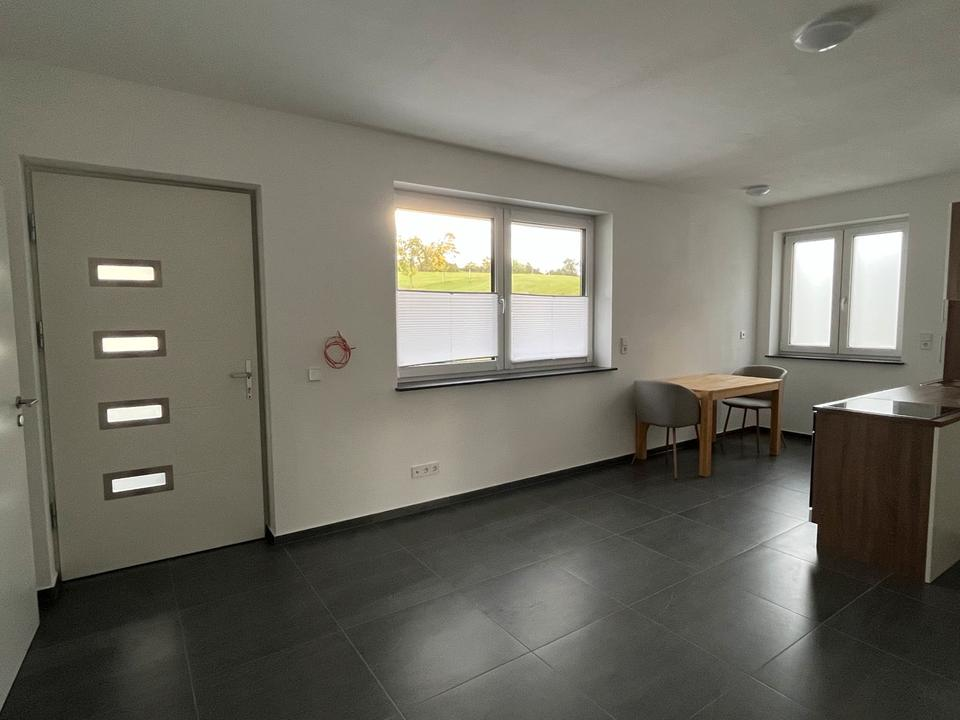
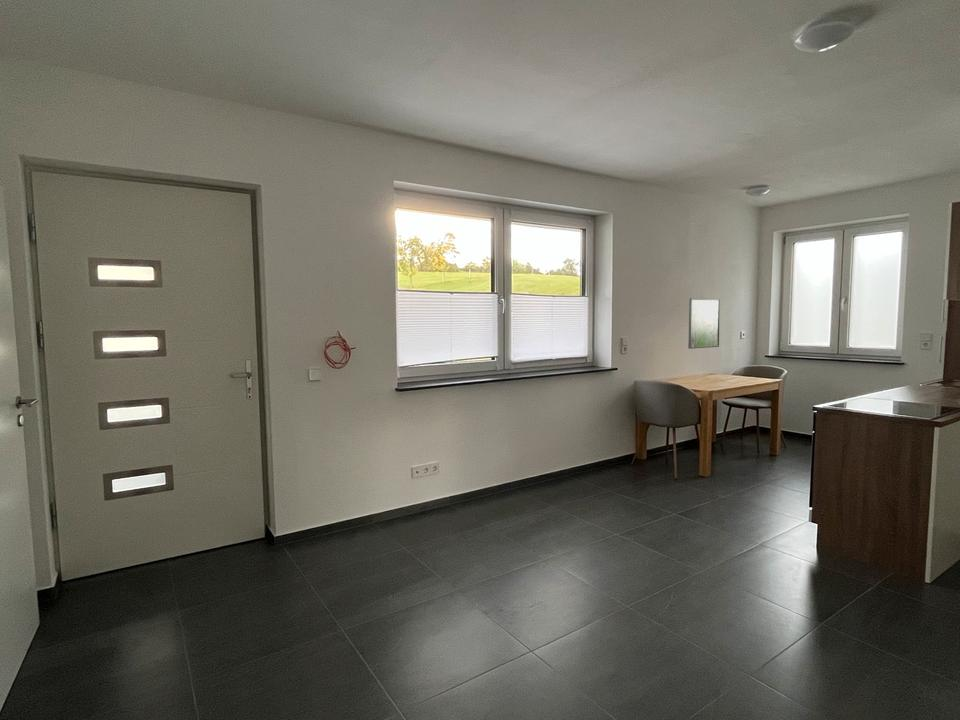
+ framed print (704, 323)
